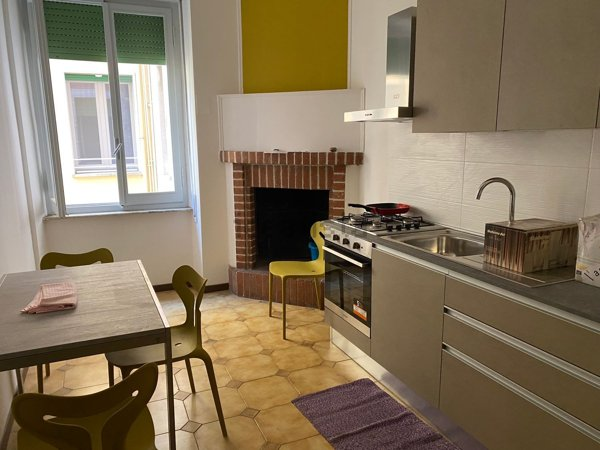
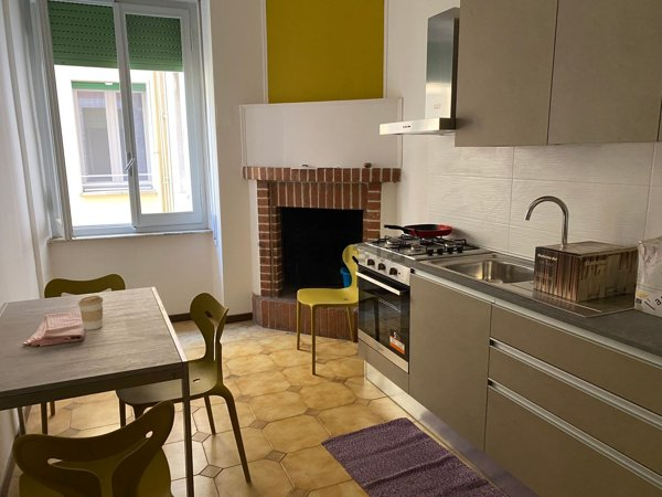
+ coffee cup (92, 311)
